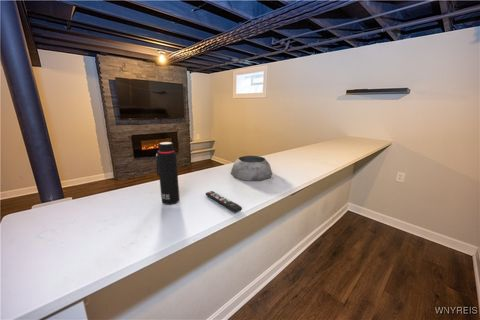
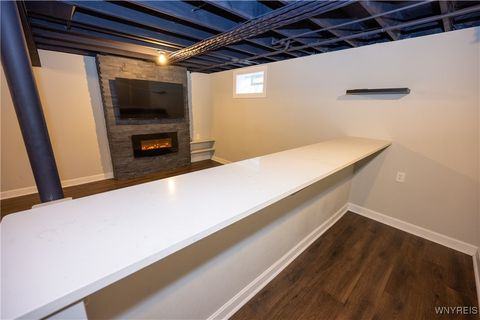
- plant pot (251, 166)
- water bottle (166, 173)
- remote control (222, 200)
